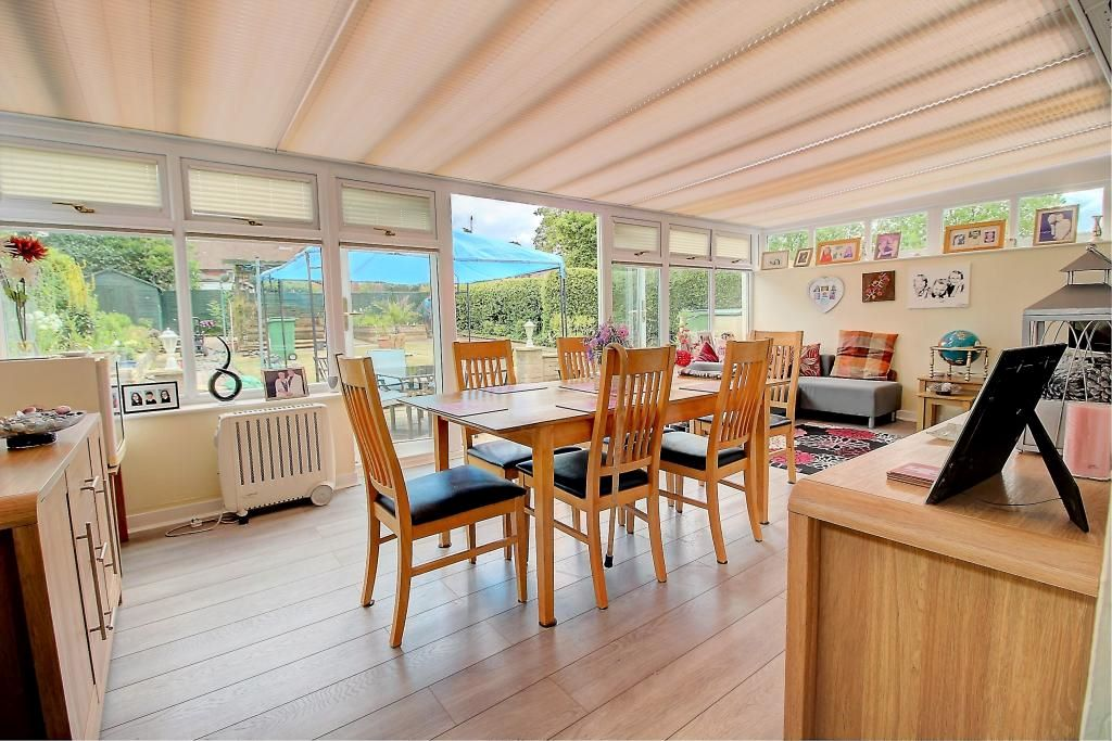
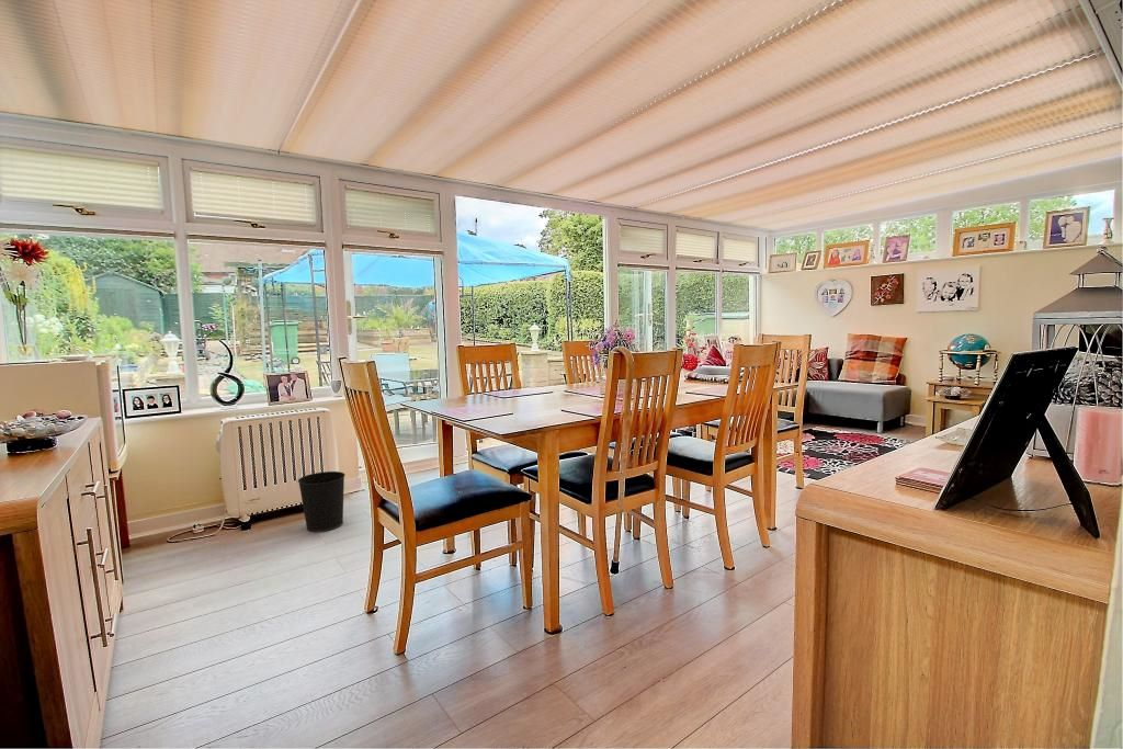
+ wastebasket (322, 501)
